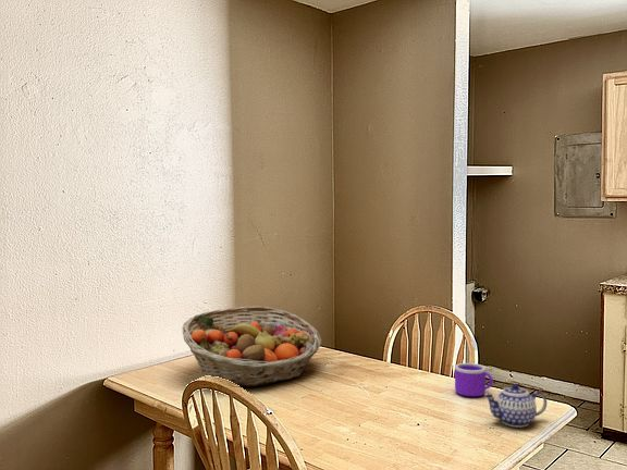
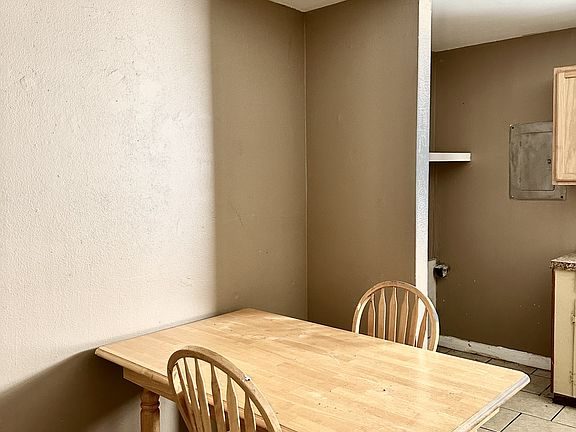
- teapot (515, 403)
- fruit basket (253, 344)
- mug (474, 381)
